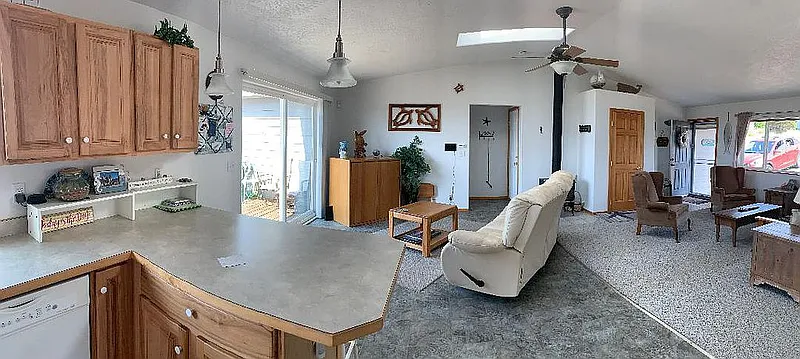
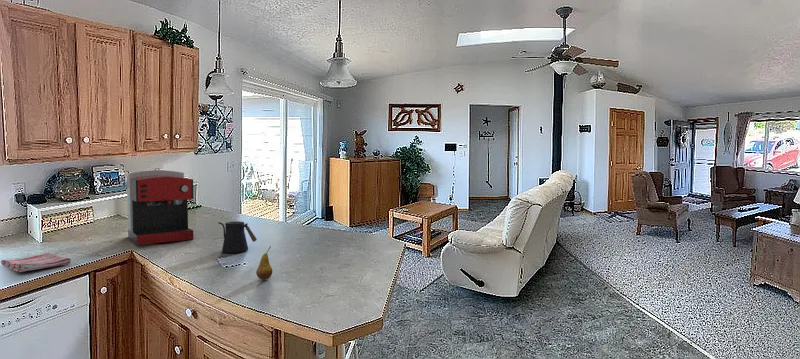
+ fruit (264, 263)
+ dish towel (36, 260)
+ coffee maker (161, 204)
+ kettle (236, 236)
